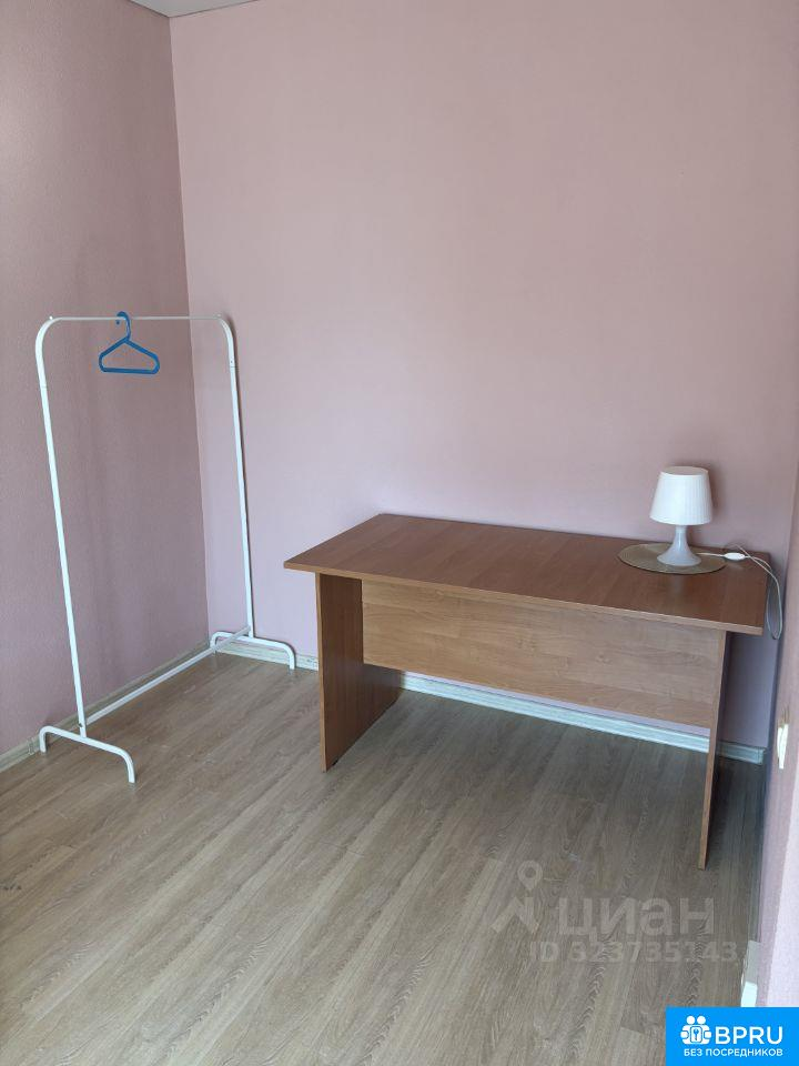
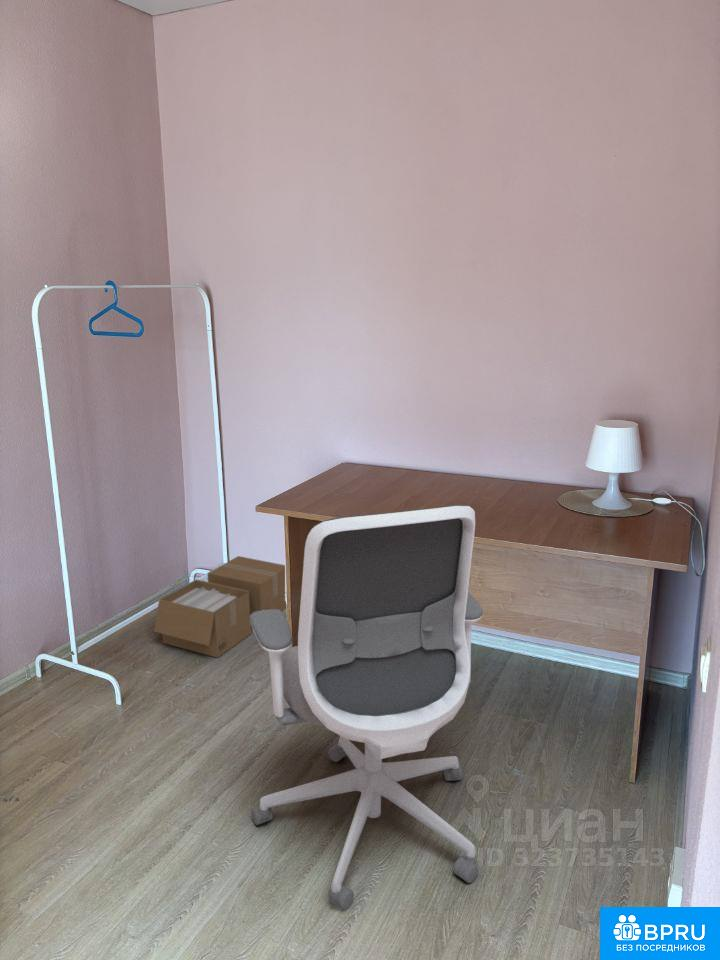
+ office chair (364, 666)
+ cardboard box (225, 604)
